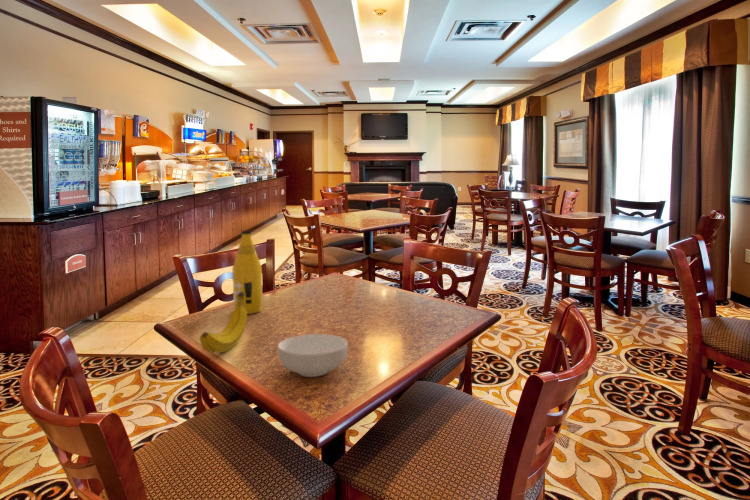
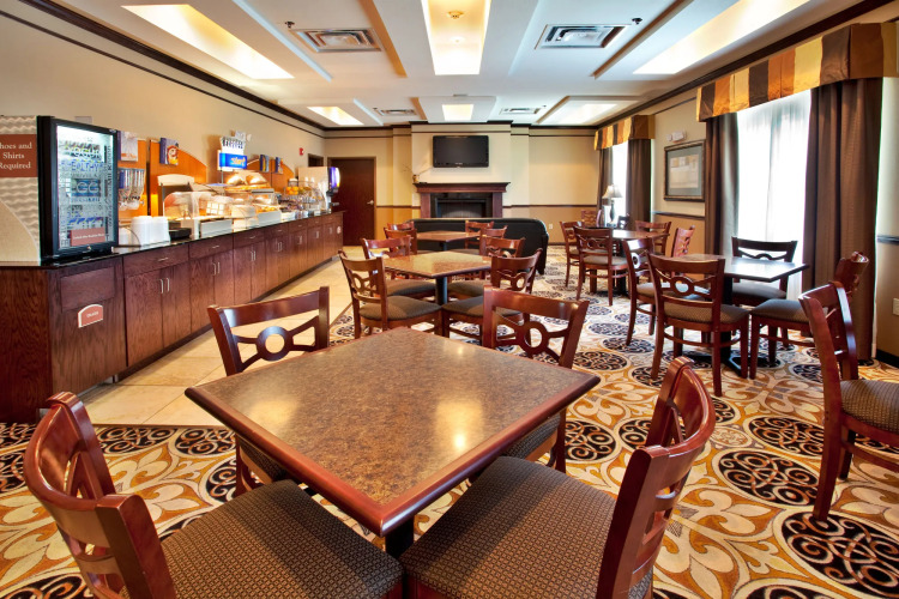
- fruit (227, 324)
- cereal bowl (313, 356)
- bottle (247, 271)
